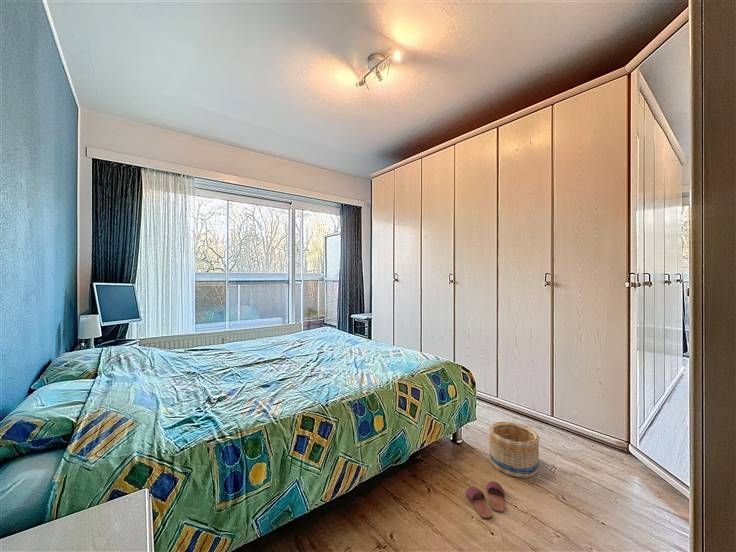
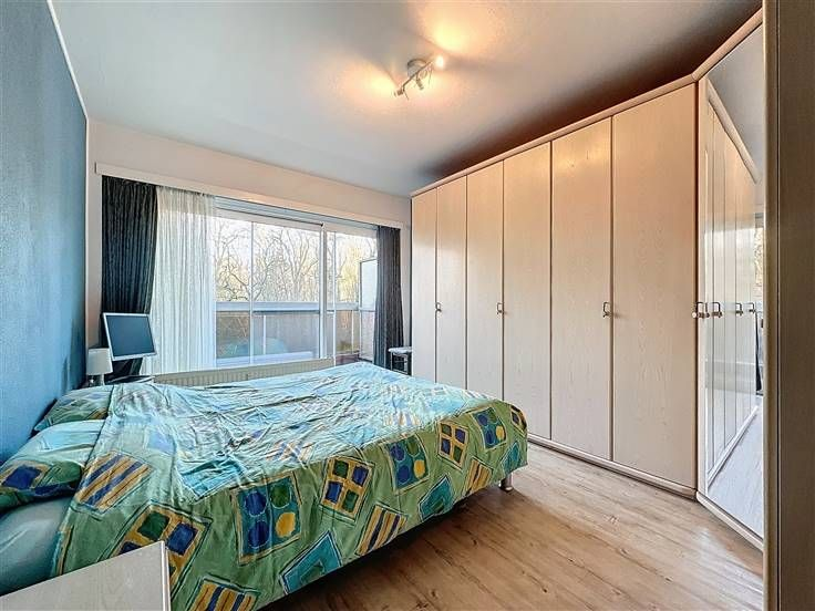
- basket (513, 447)
- slippers (484, 496)
